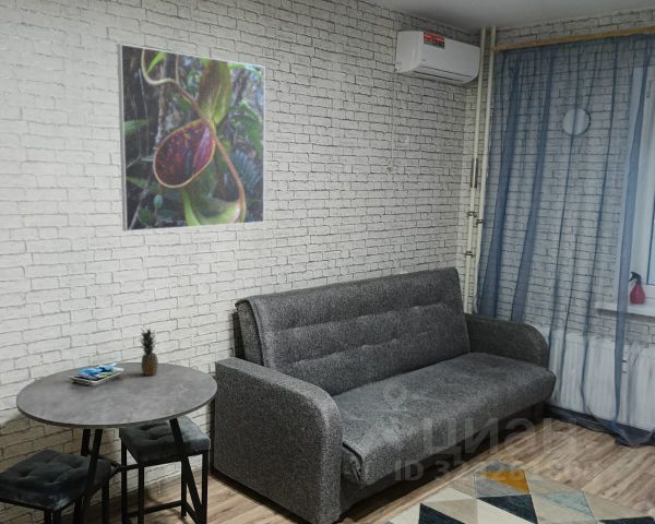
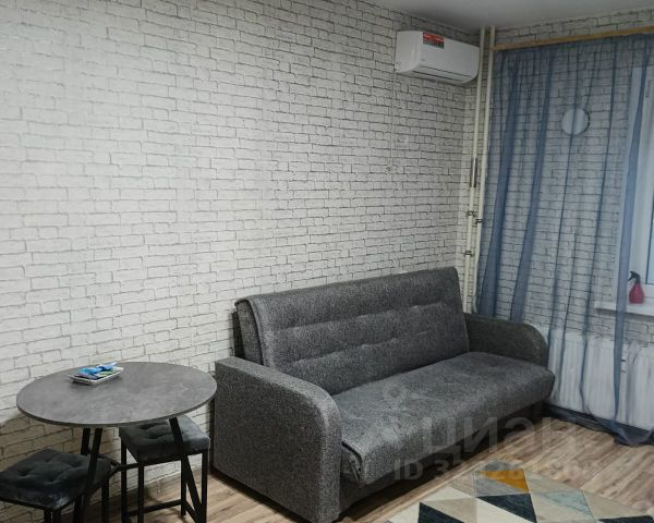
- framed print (198, 143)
- fruit (147, 350)
